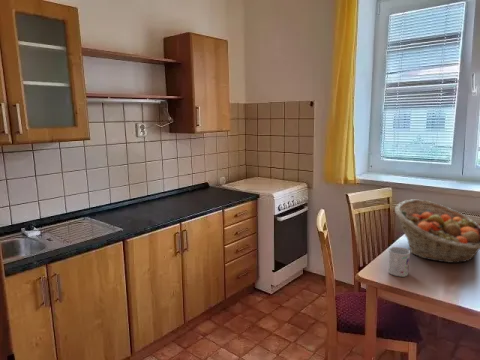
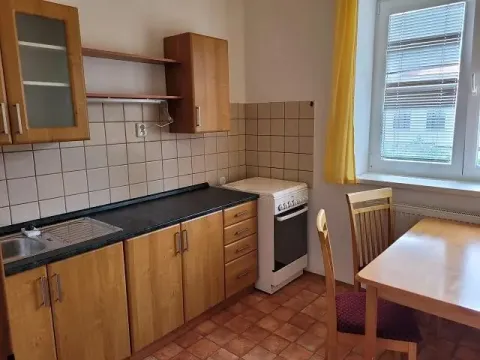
- fruit basket (439, 228)
- mug (398, 262)
